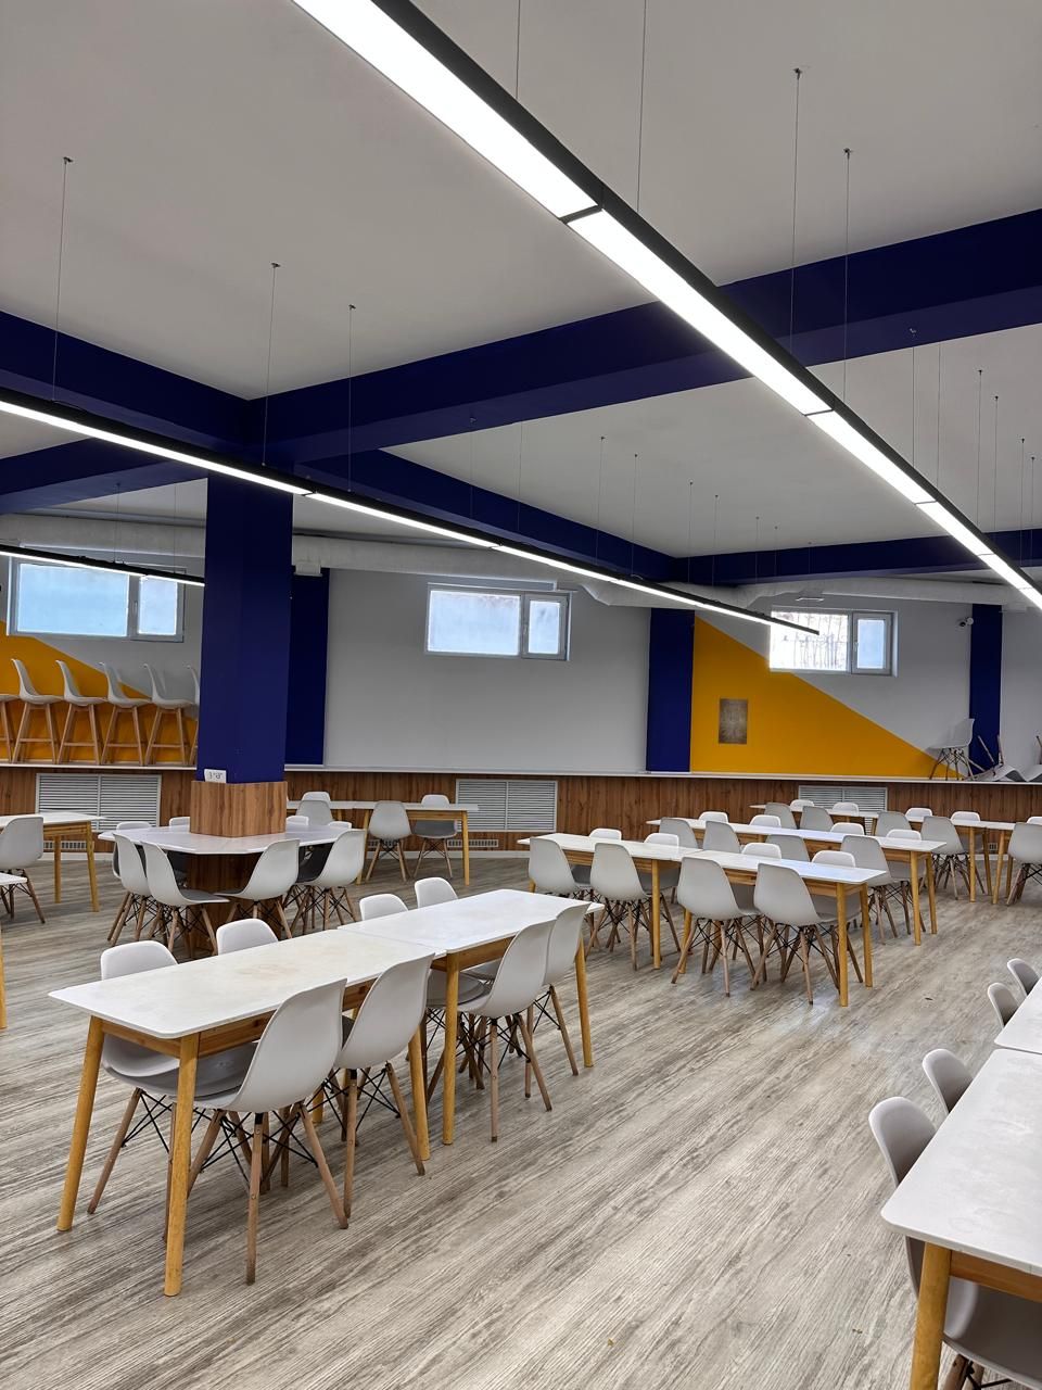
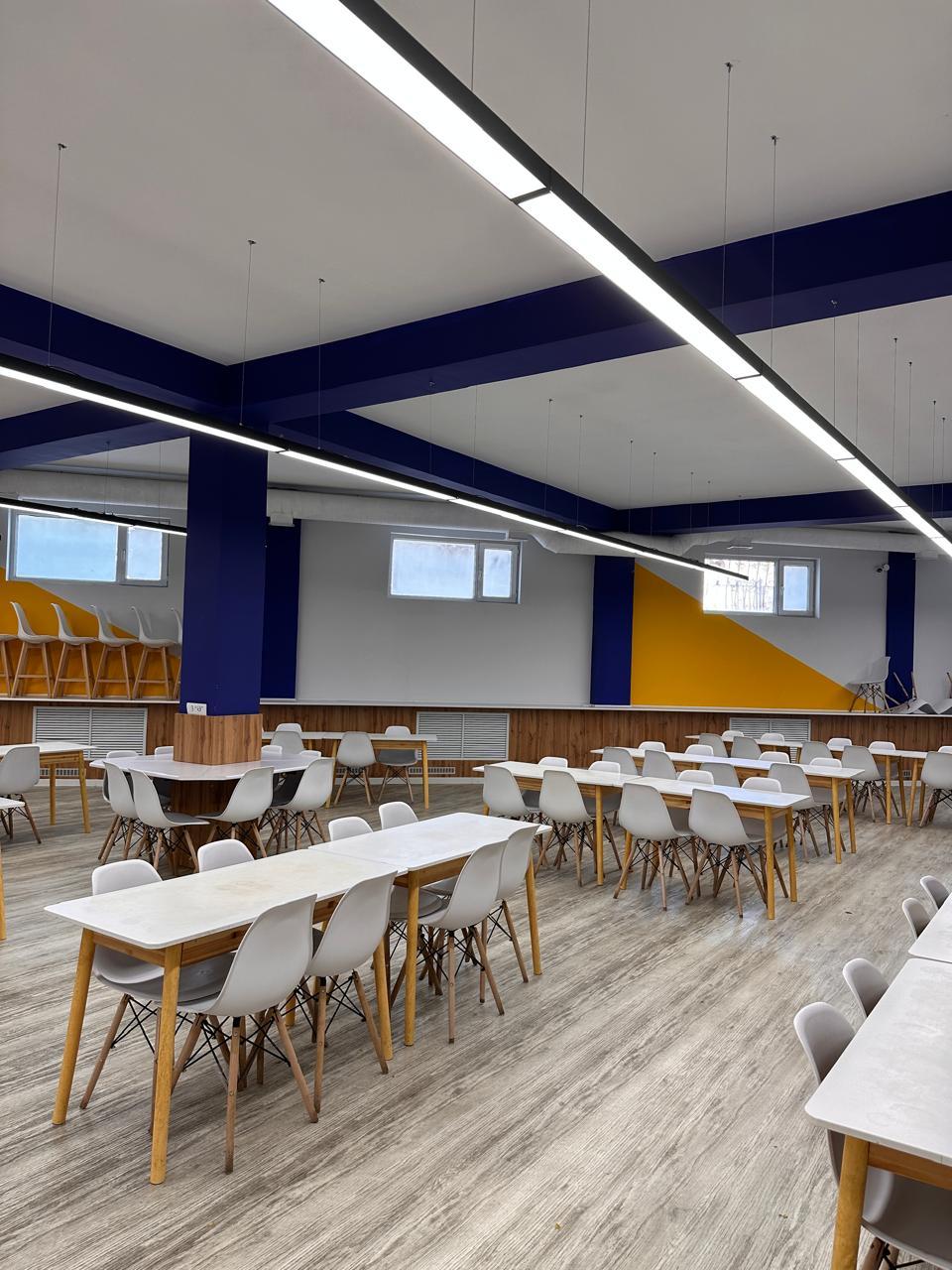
- wall art (732, 721)
